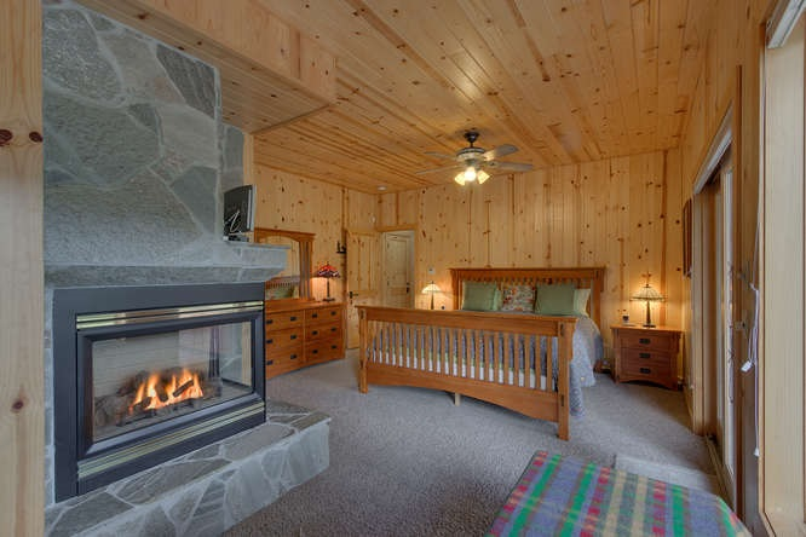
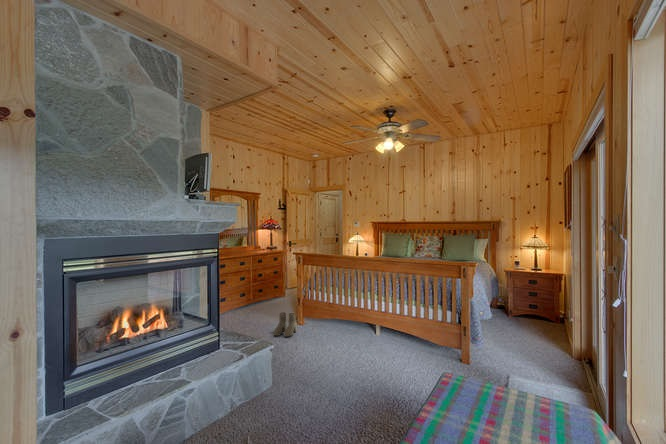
+ boots (285, 323)
